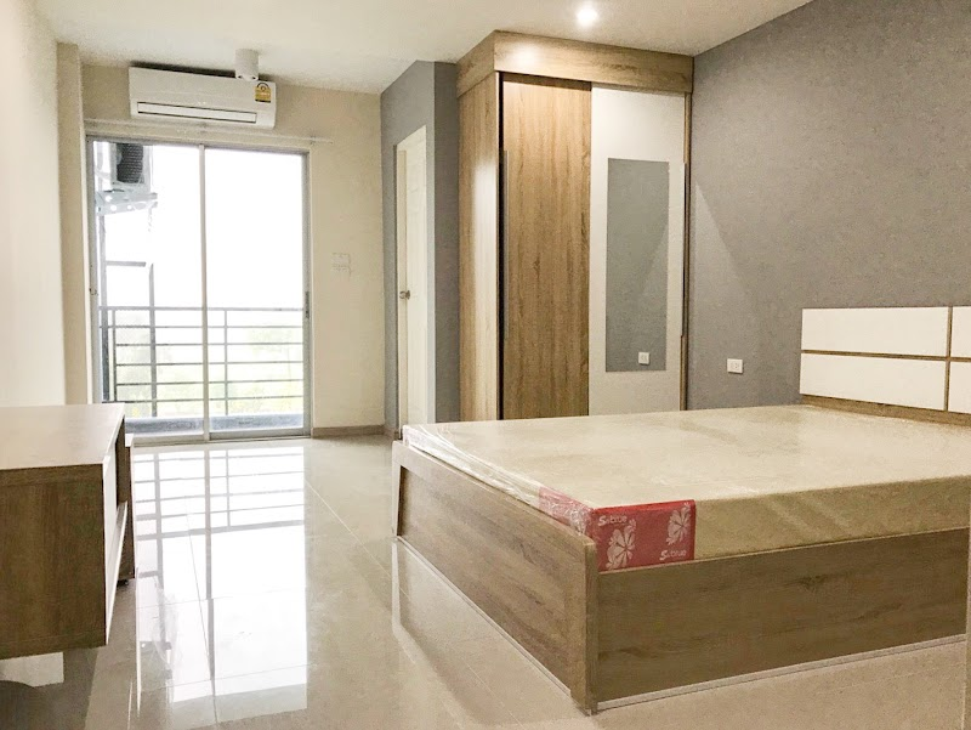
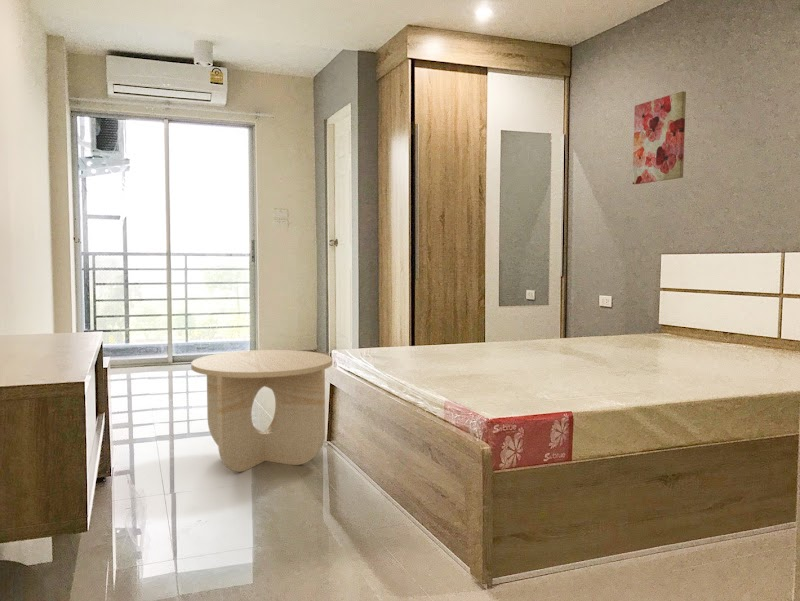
+ wall art (657, 140)
+ side table (274, 414)
